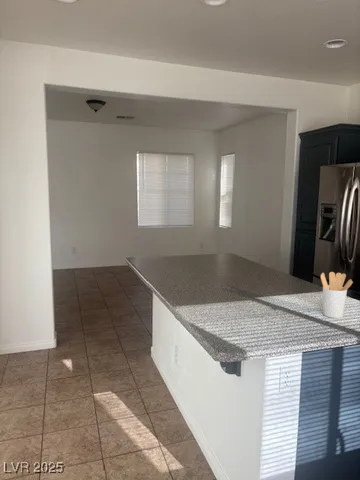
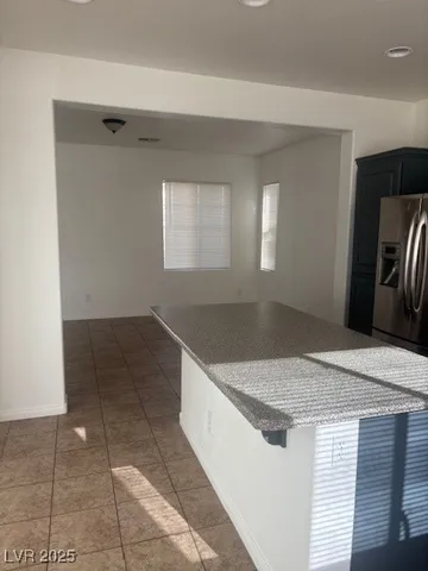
- utensil holder (334, 293)
